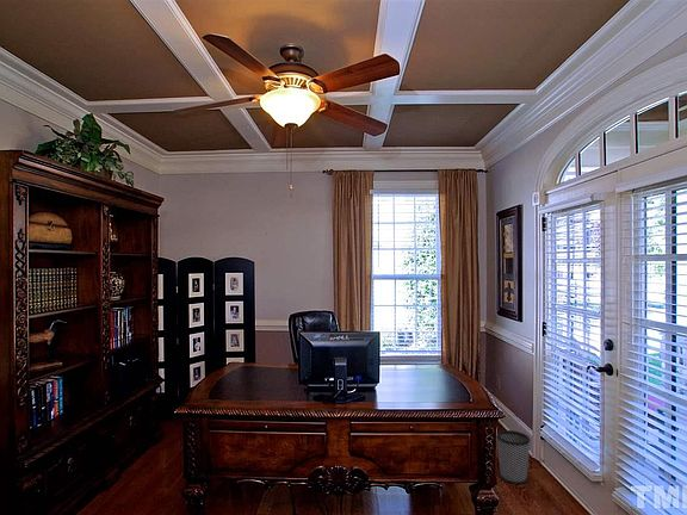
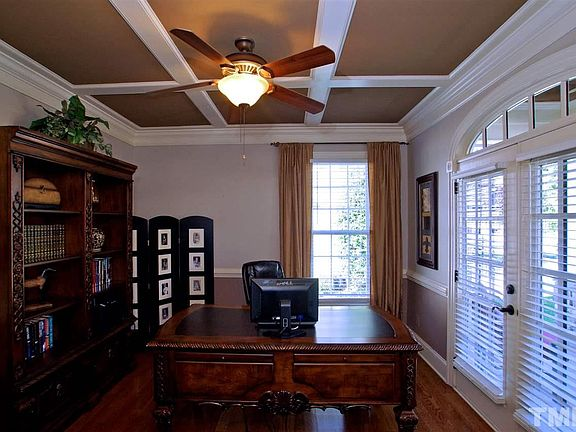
- wastebasket (513, 457)
